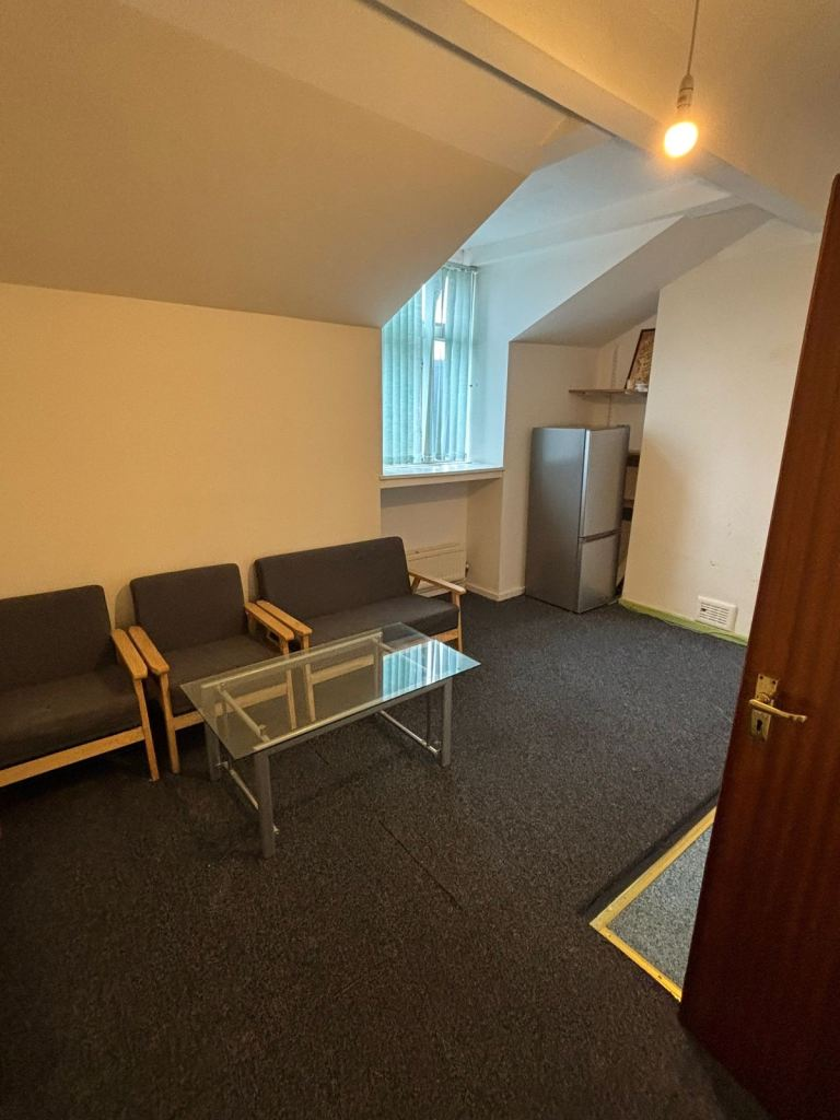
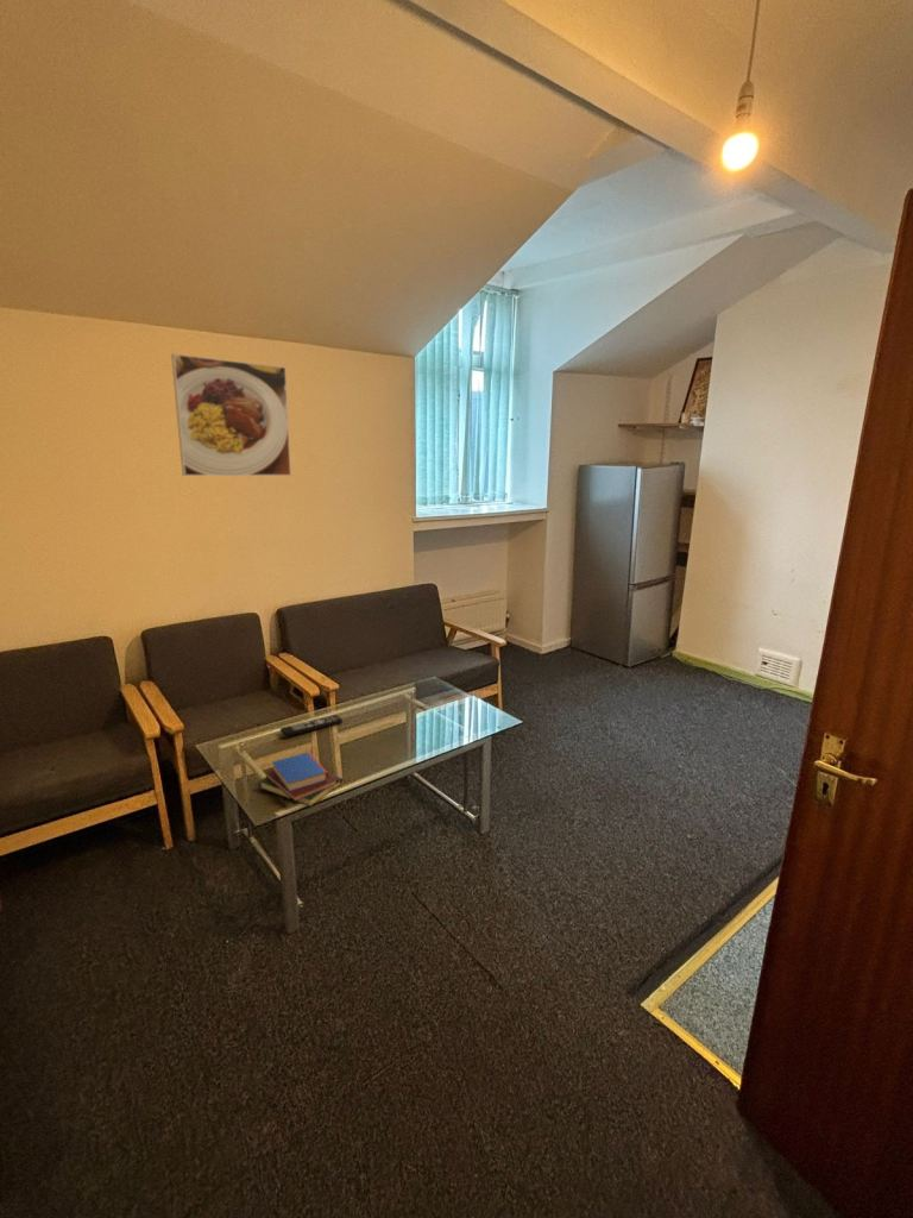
+ book (302, 777)
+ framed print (235, 419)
+ remote control (311, 726)
